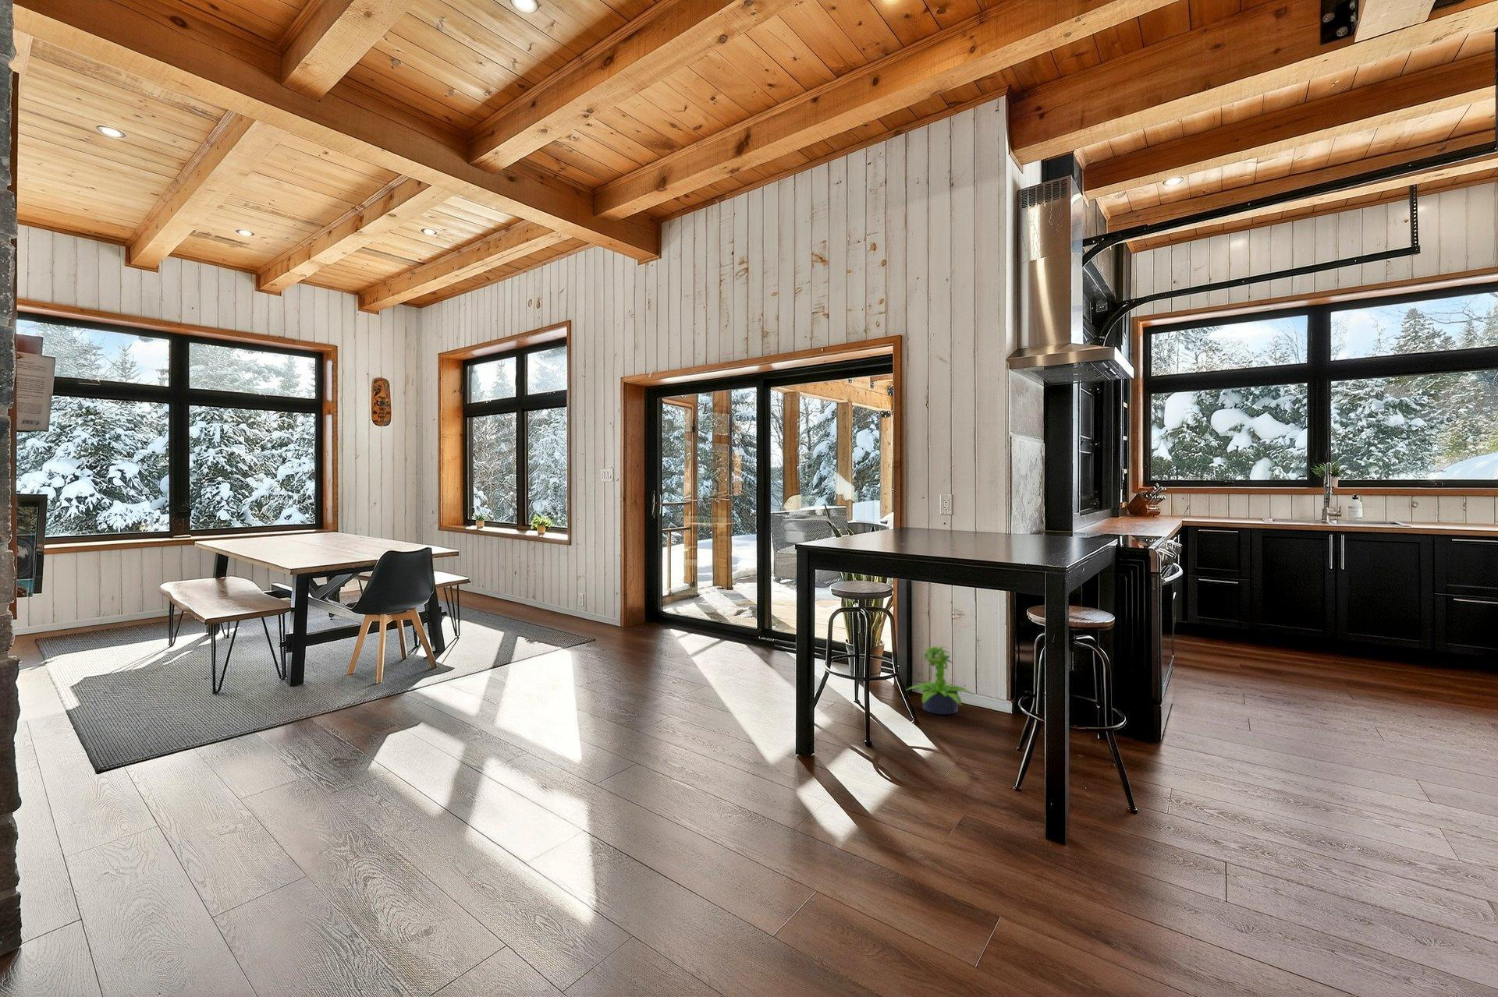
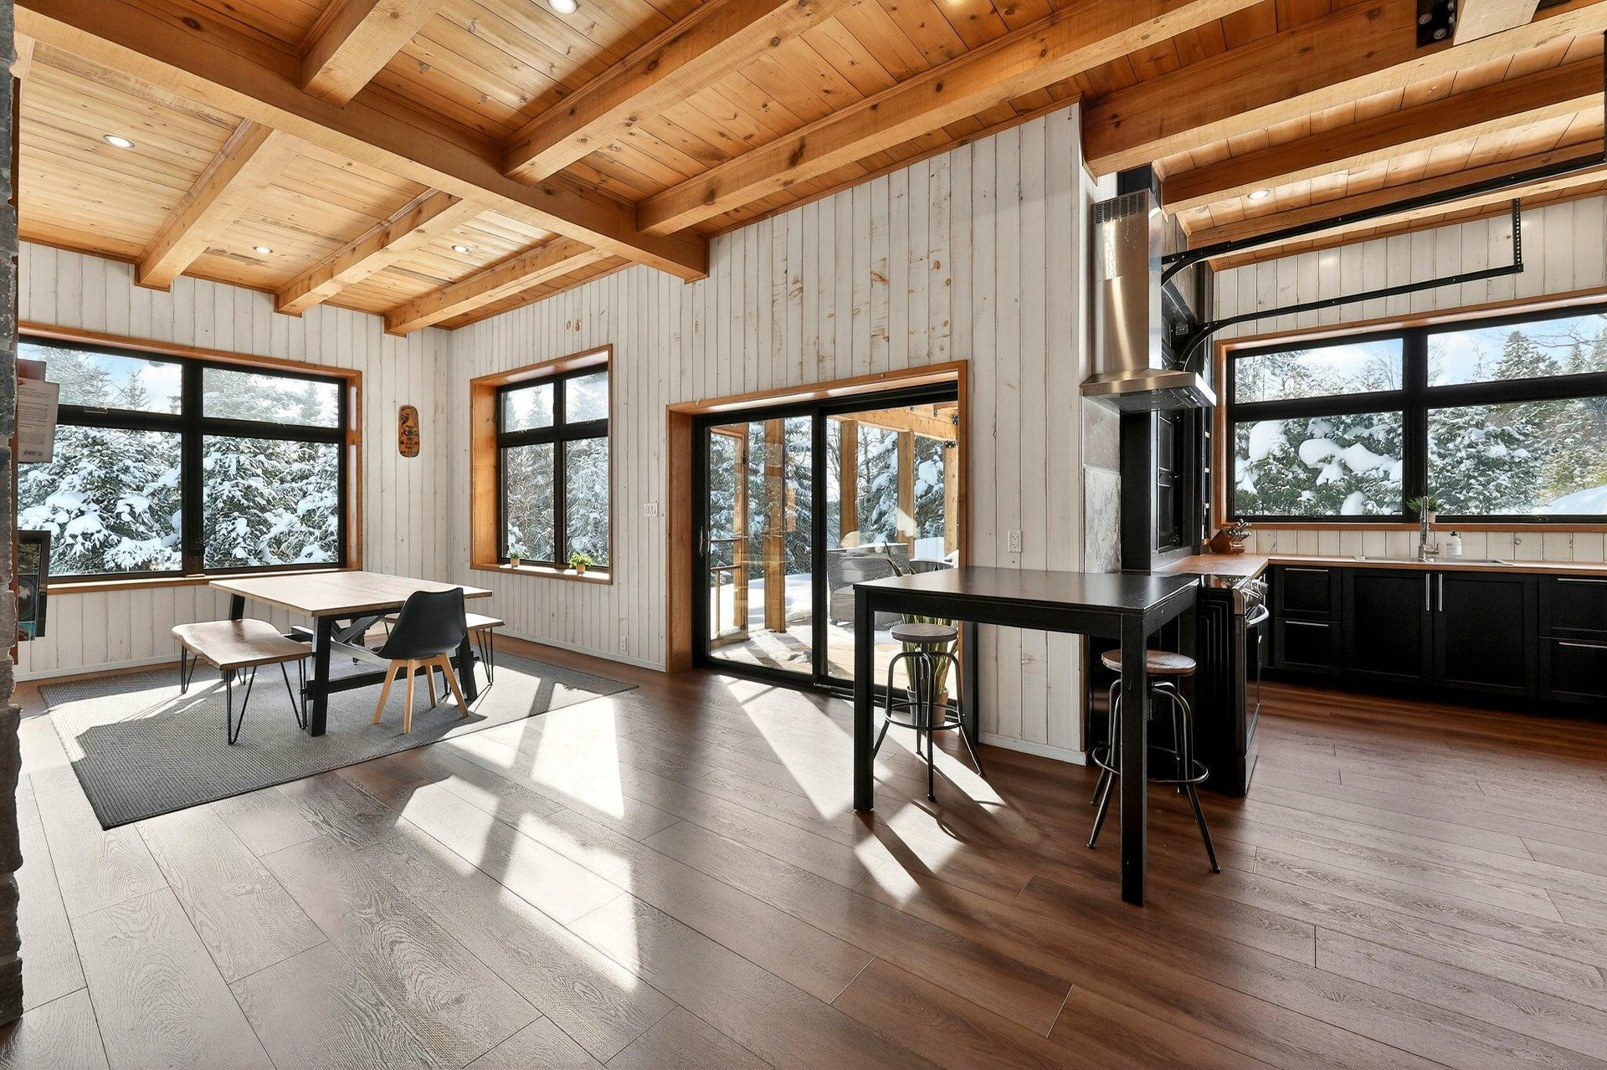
- potted plant (939, 677)
